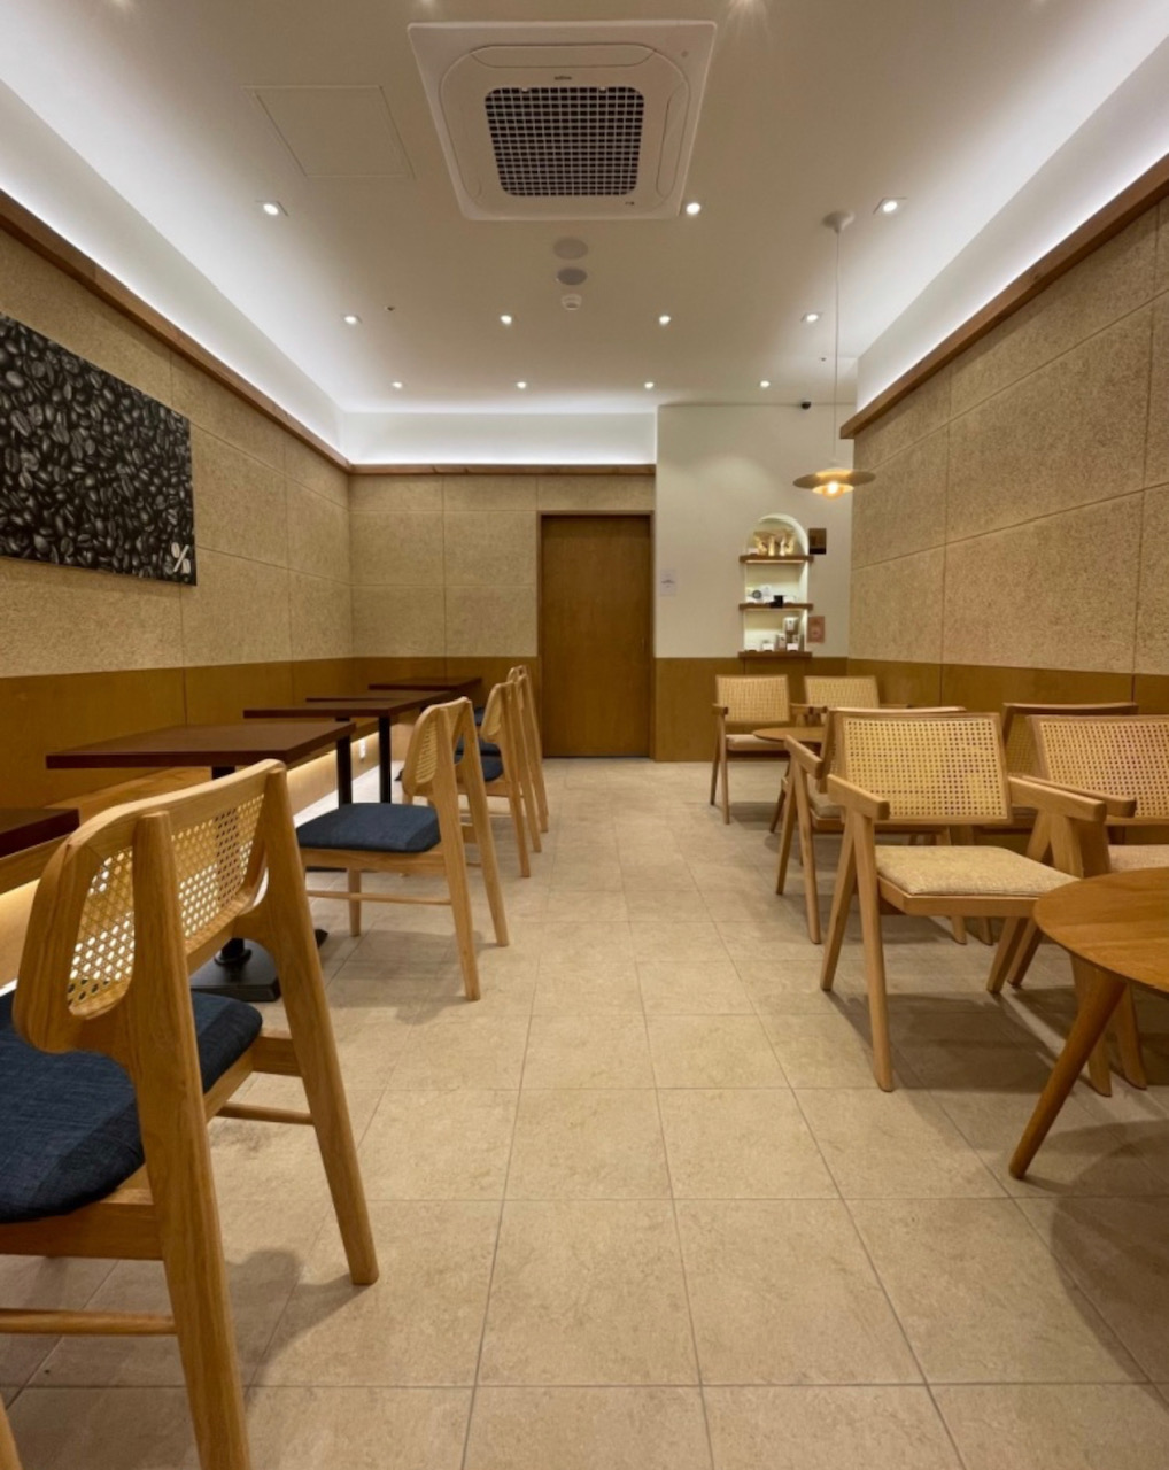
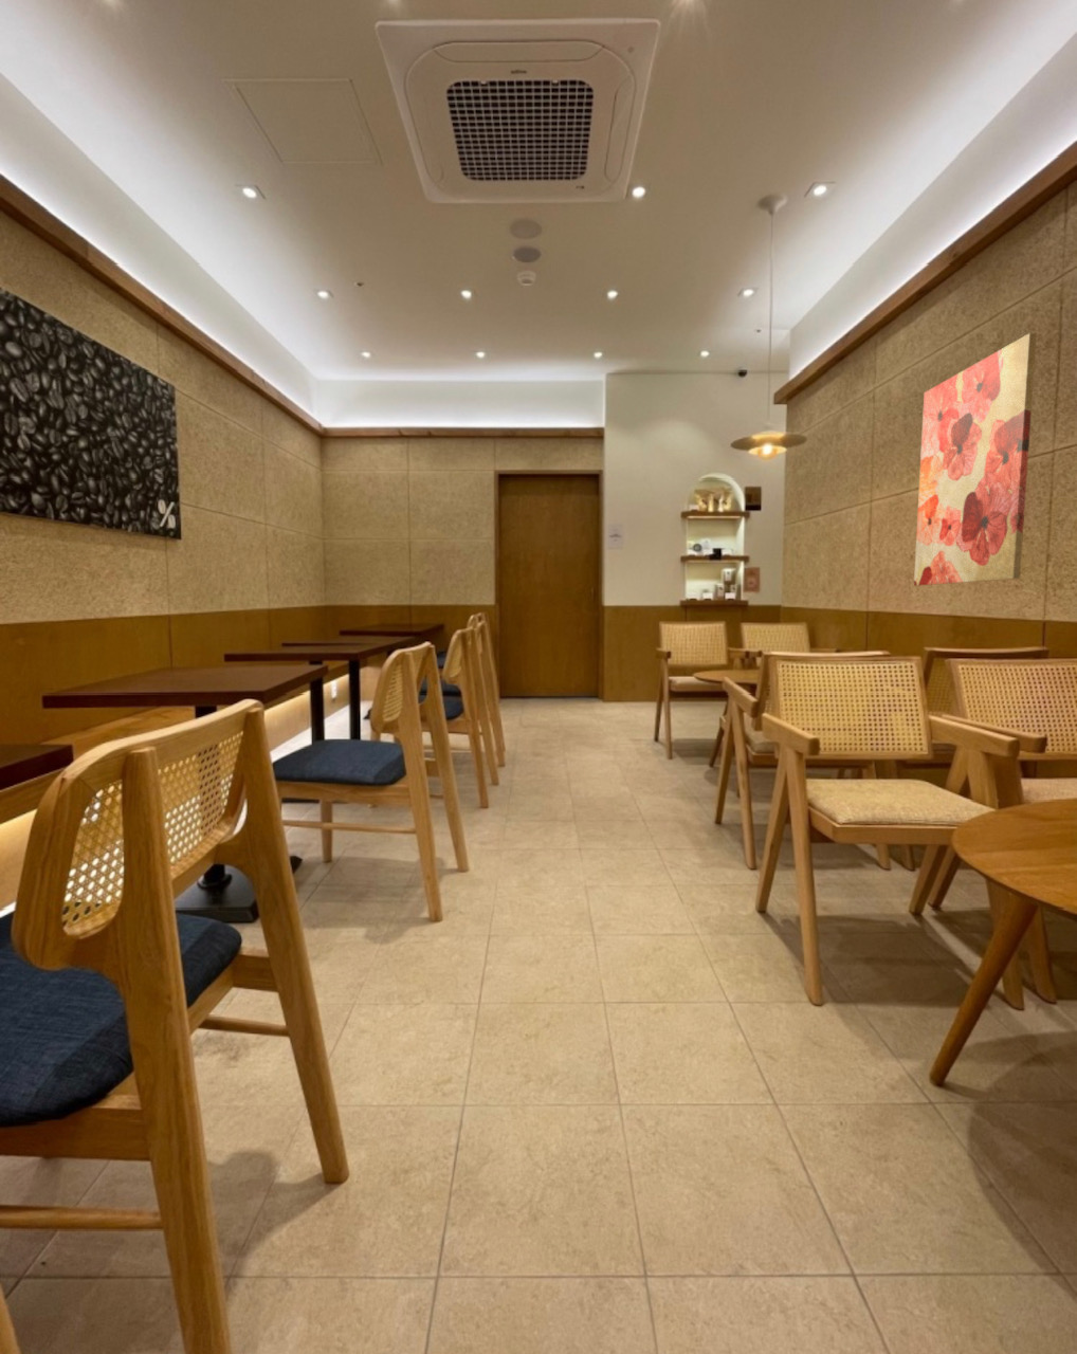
+ wall art (967, 476)
